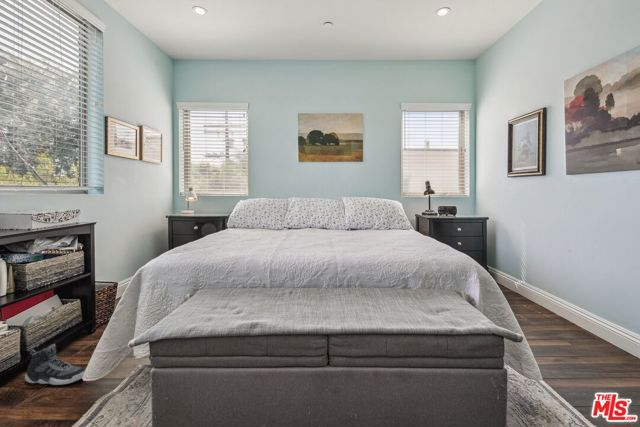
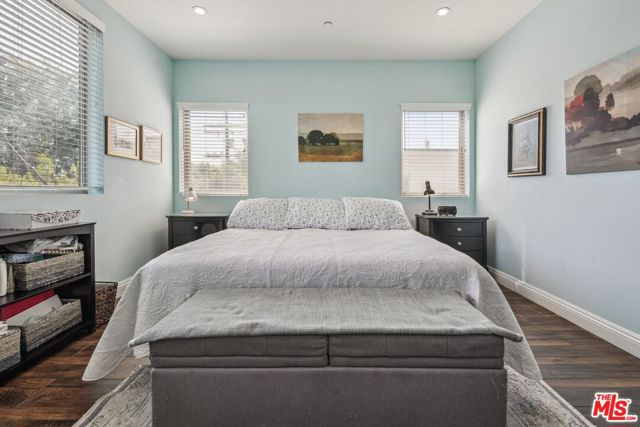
- sneaker (55, 363)
